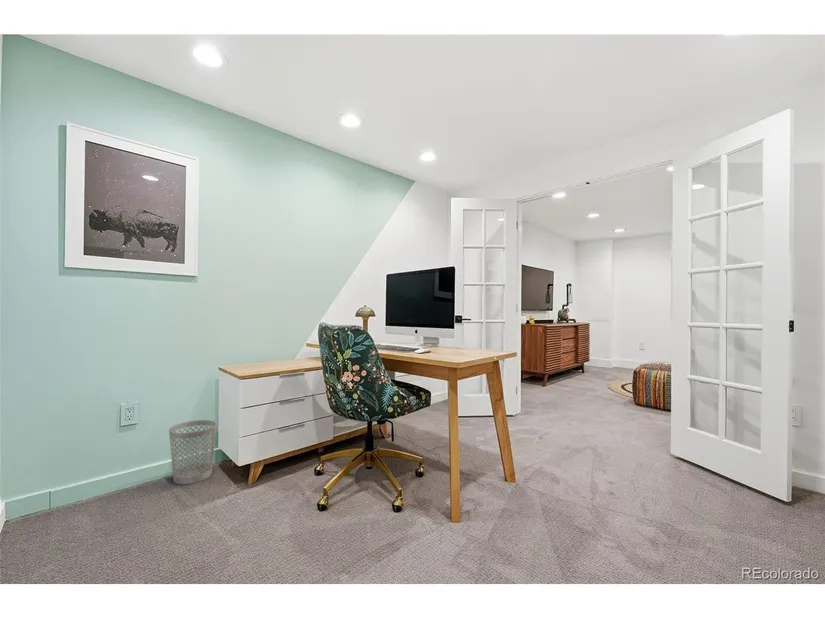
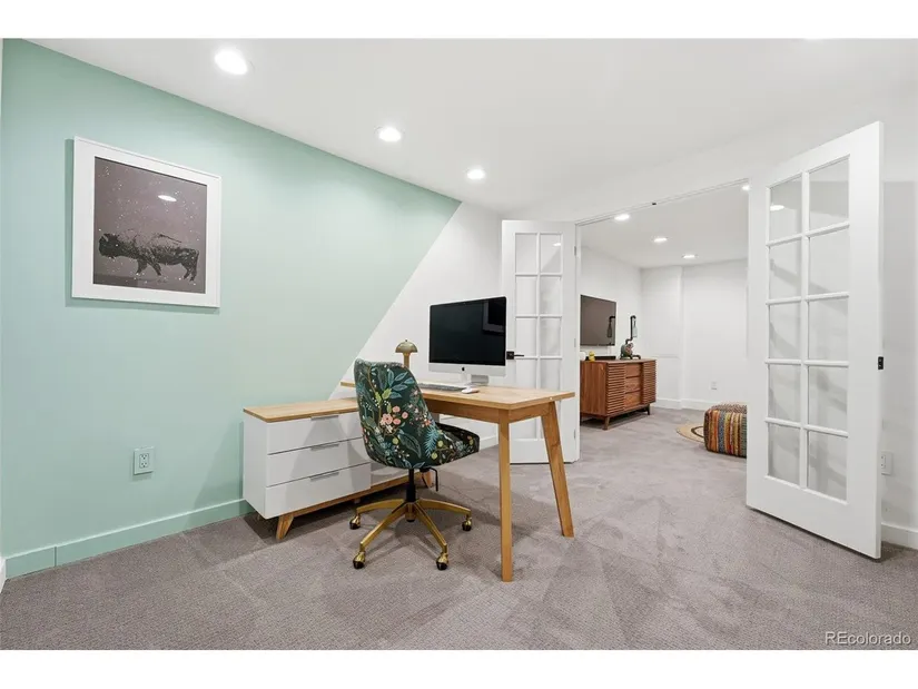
- wastebasket (193, 451)
